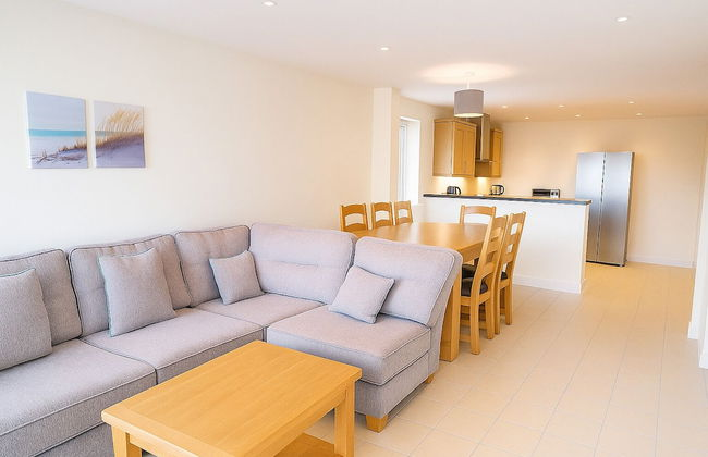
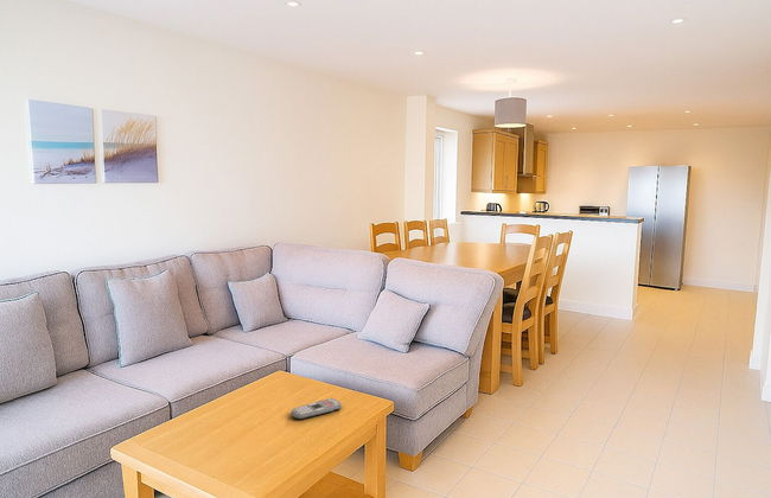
+ remote control (316, 409)
